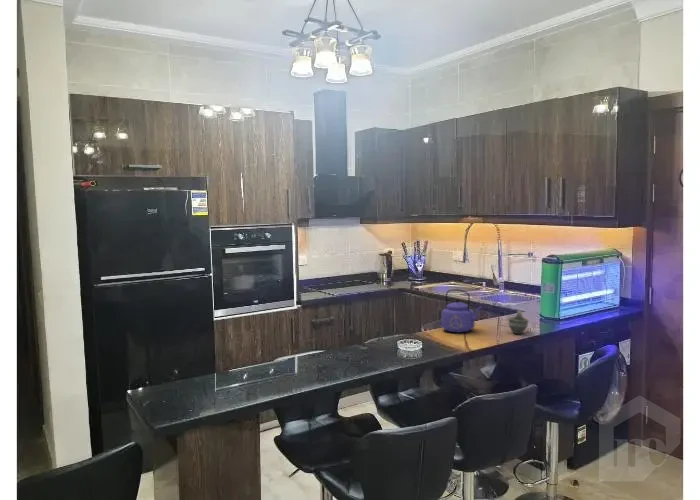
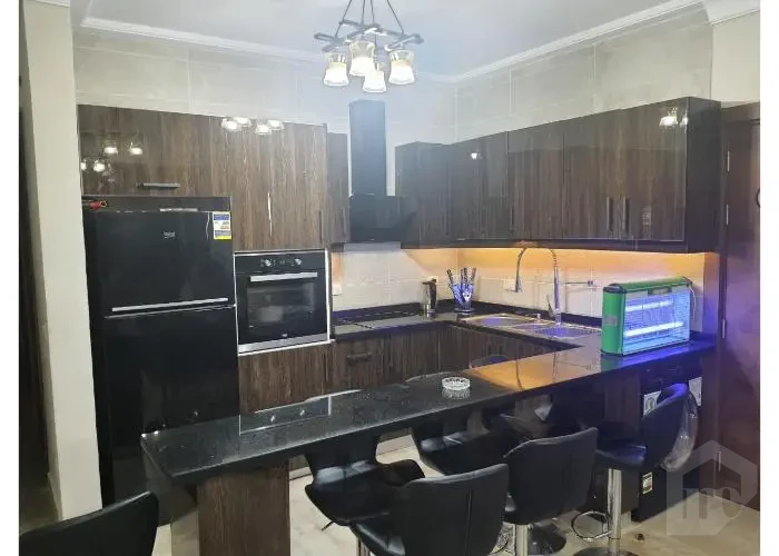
- cup (519, 322)
- kettle (462, 310)
